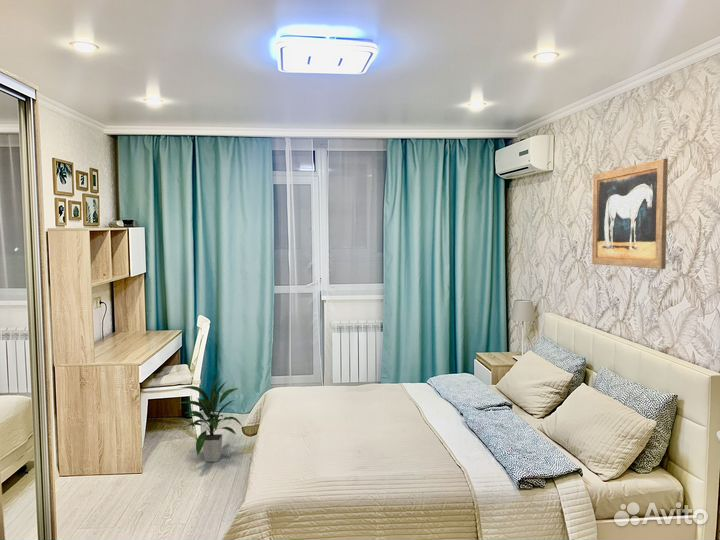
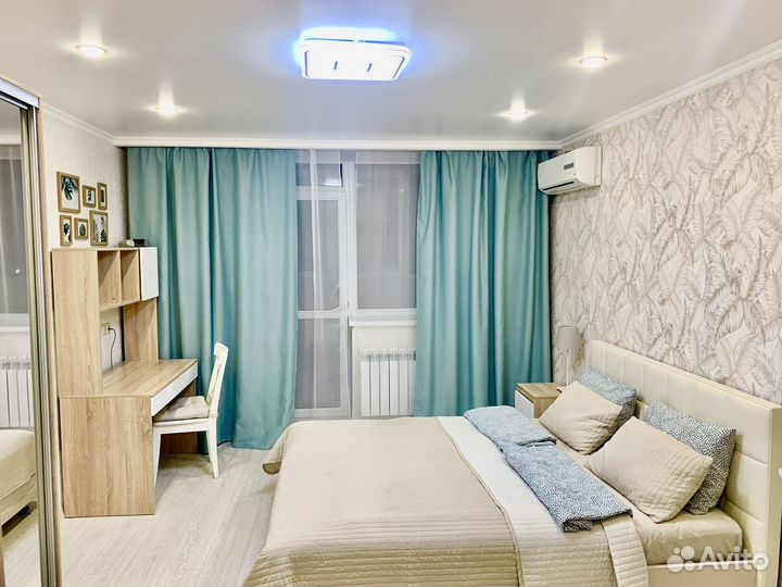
- indoor plant (209, 419)
- wall art (625, 217)
